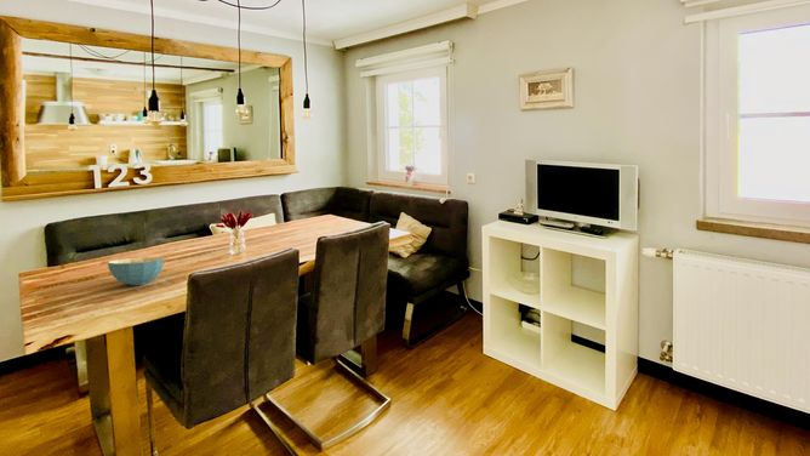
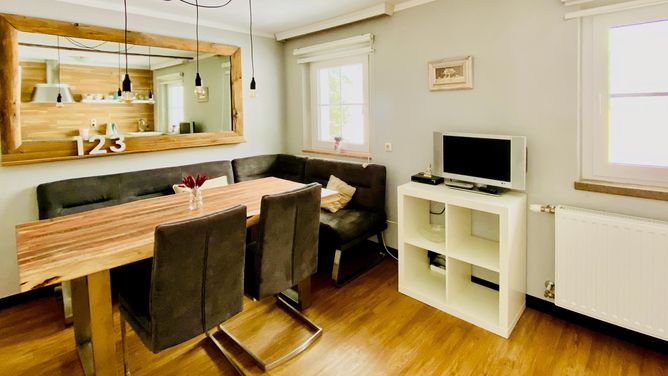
- cereal bowl (137, 272)
